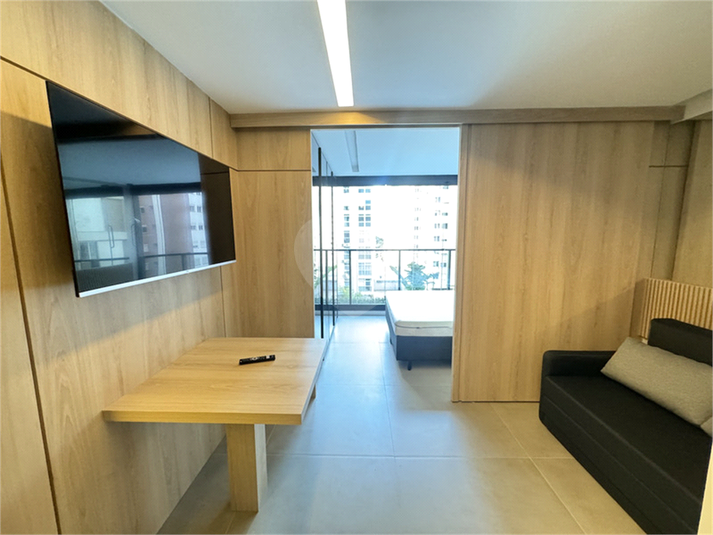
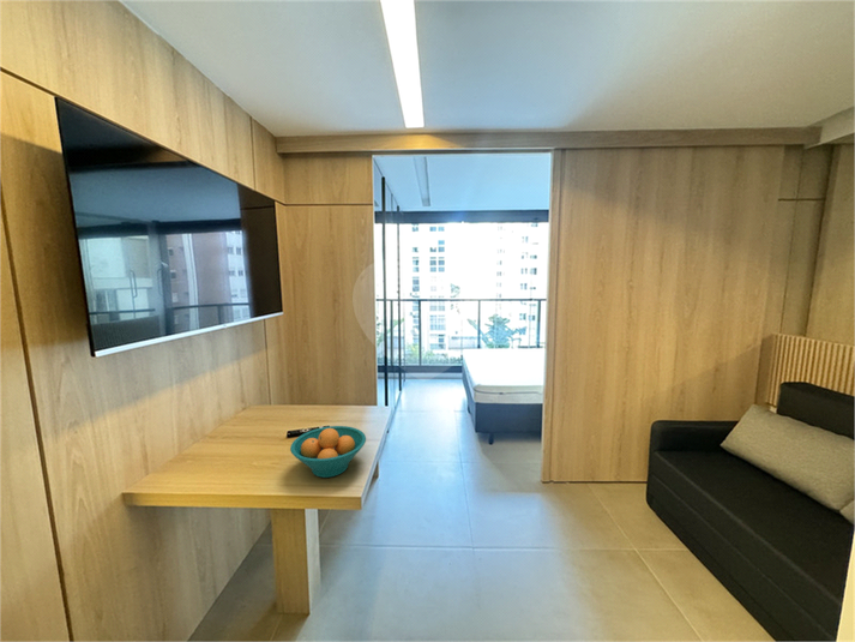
+ fruit bowl (329, 448)
